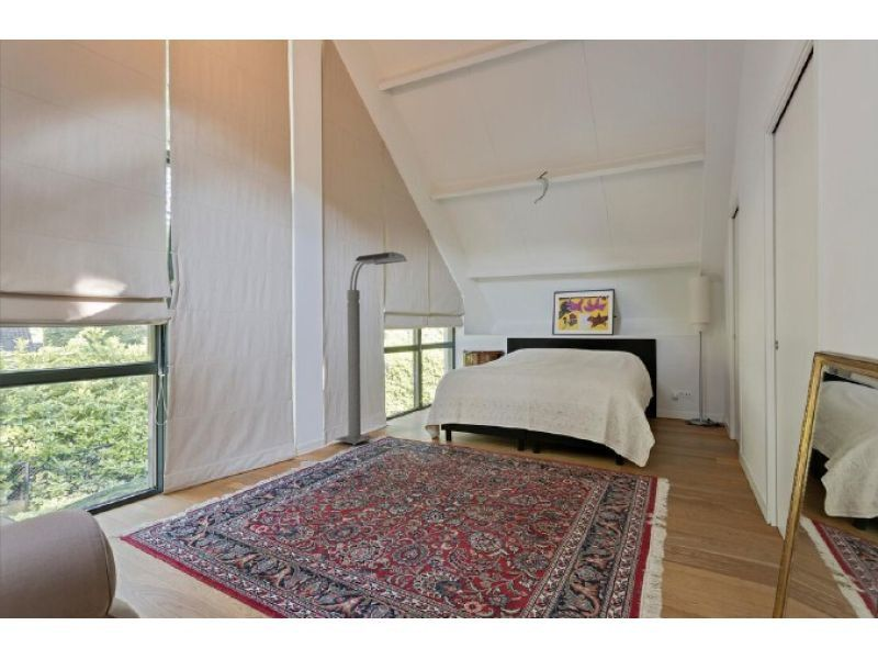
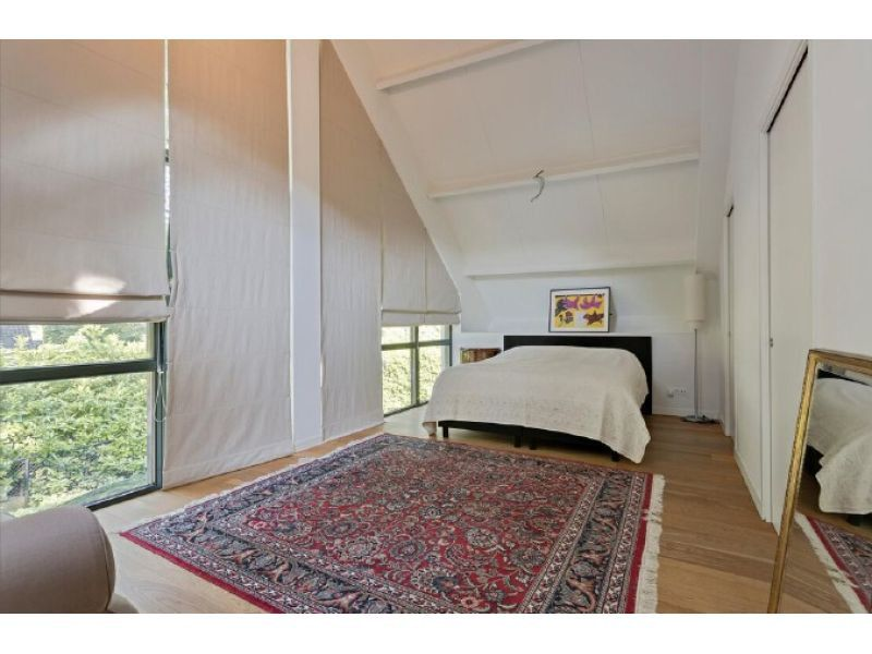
- floor lamp (359, 350)
